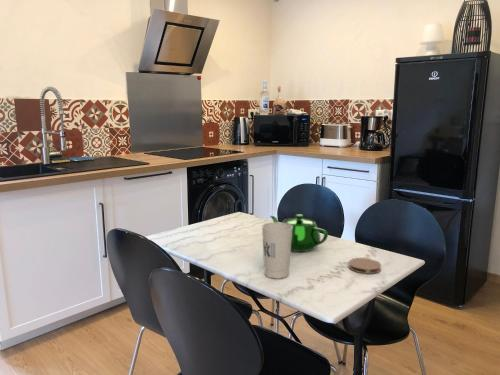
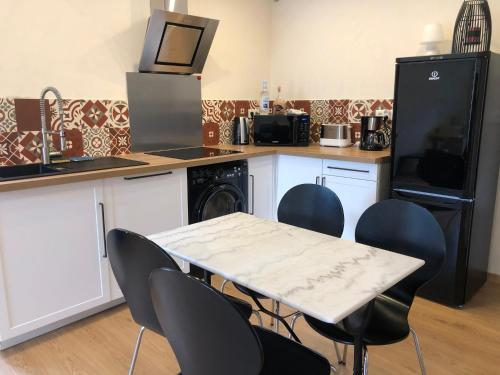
- cup (276, 250)
- teapot (296, 230)
- coaster (364, 265)
